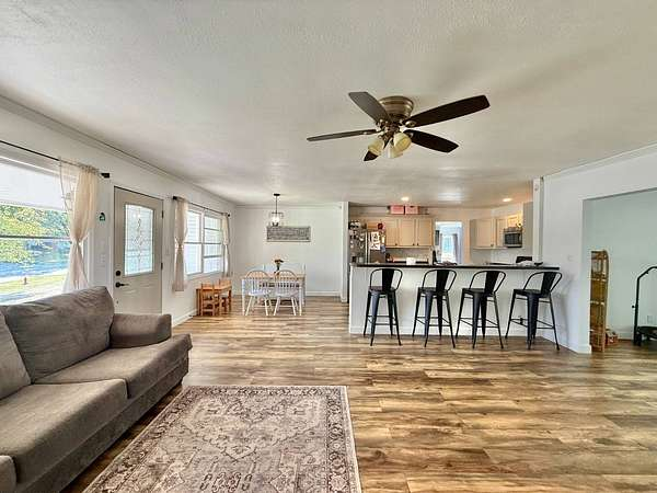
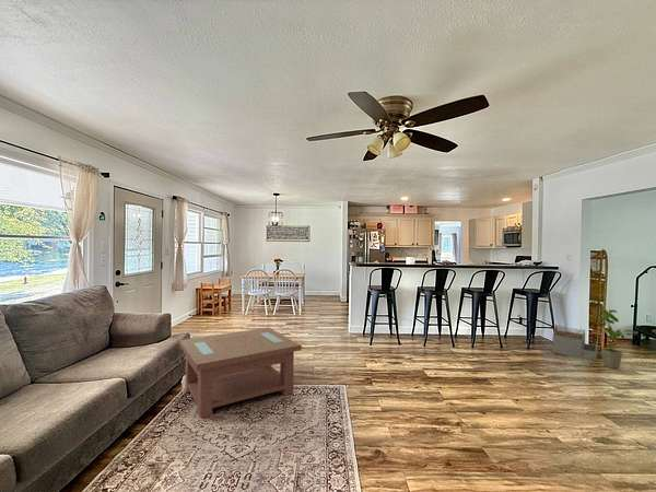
+ house plant (612, 338)
+ coffee table (238, 366)
+ architectural model (575, 340)
